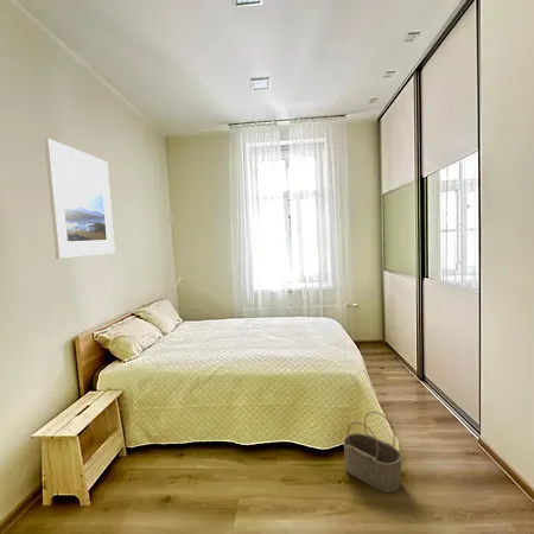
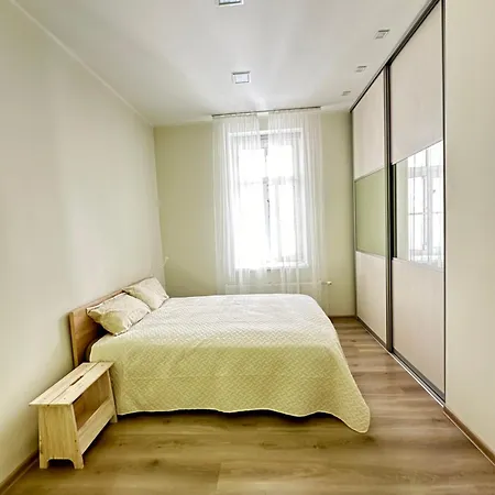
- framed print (84, 204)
- wicker basket (370, 446)
